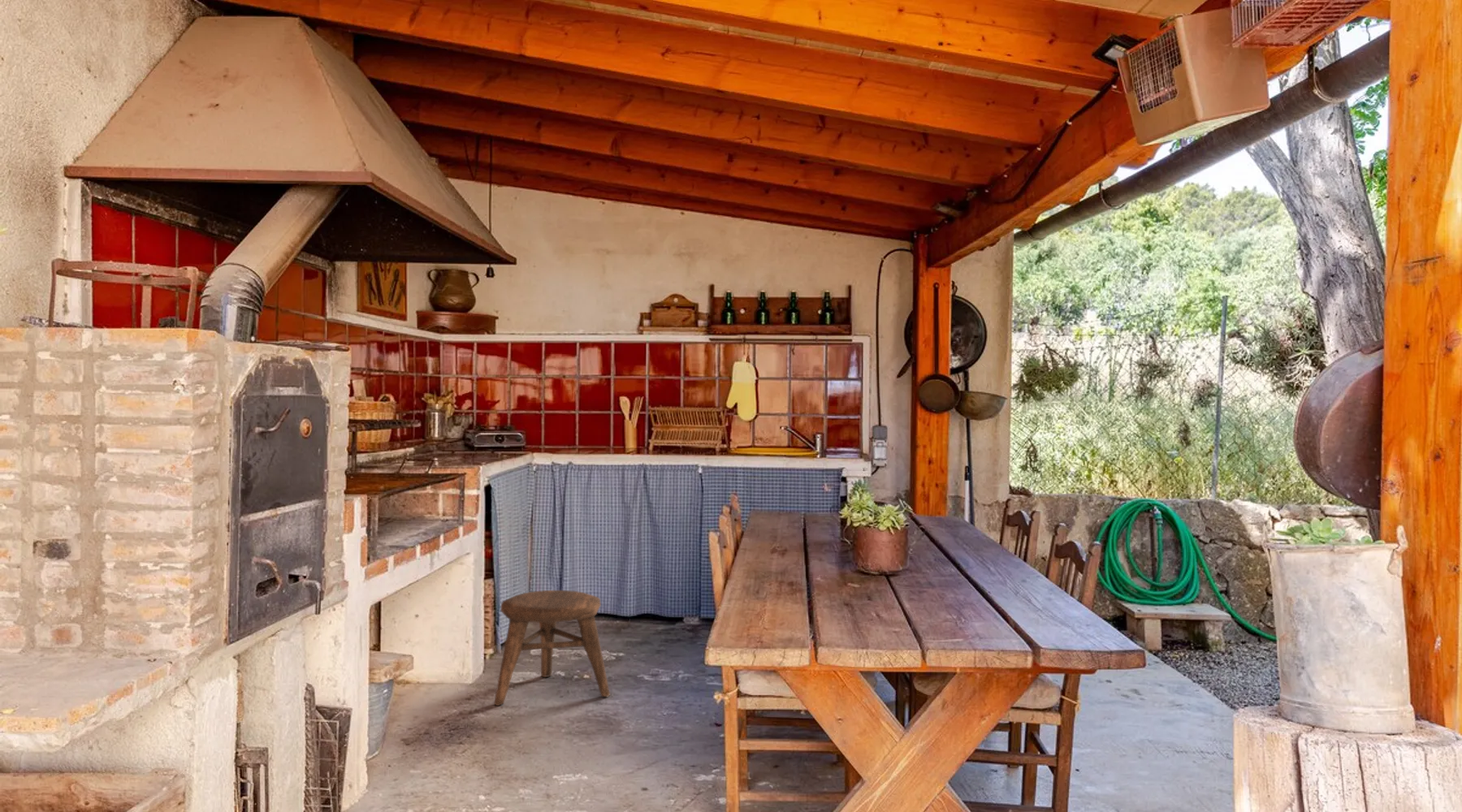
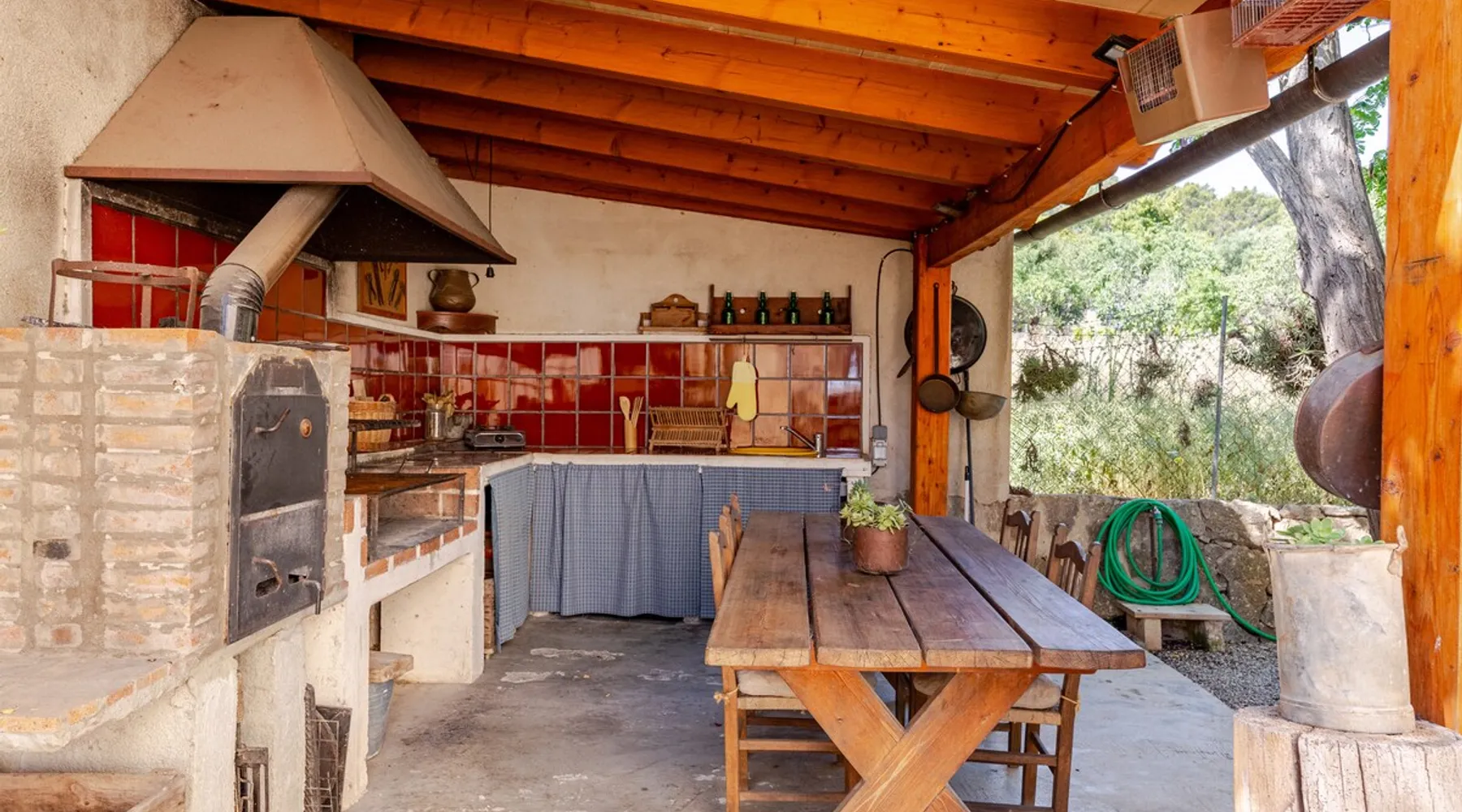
- stool (550, 644)
